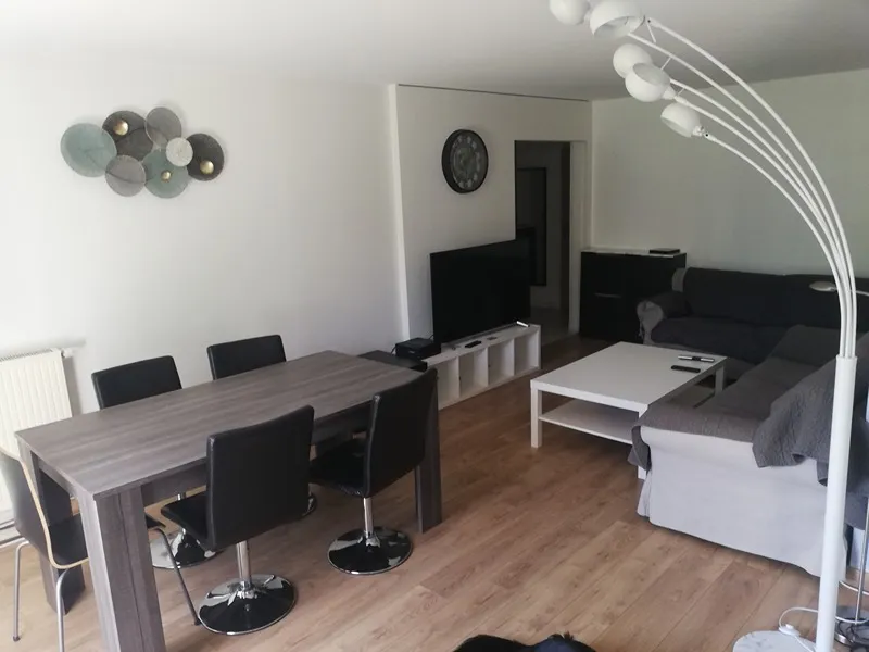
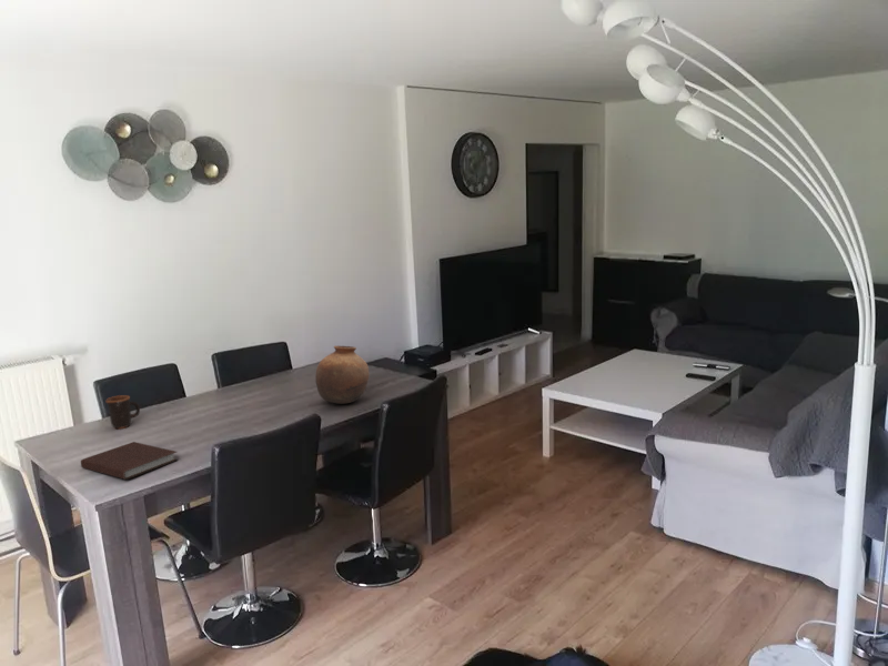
+ mug (123, 411)
+ notebook (129, 460)
+ pottery (342, 374)
